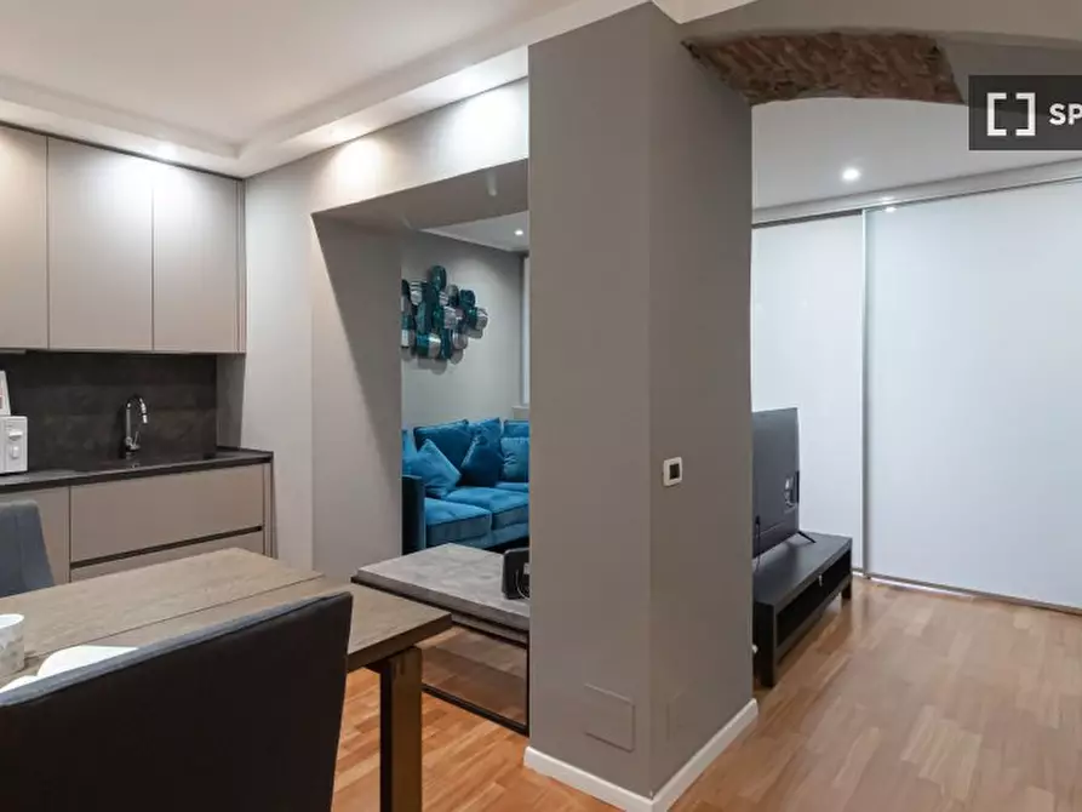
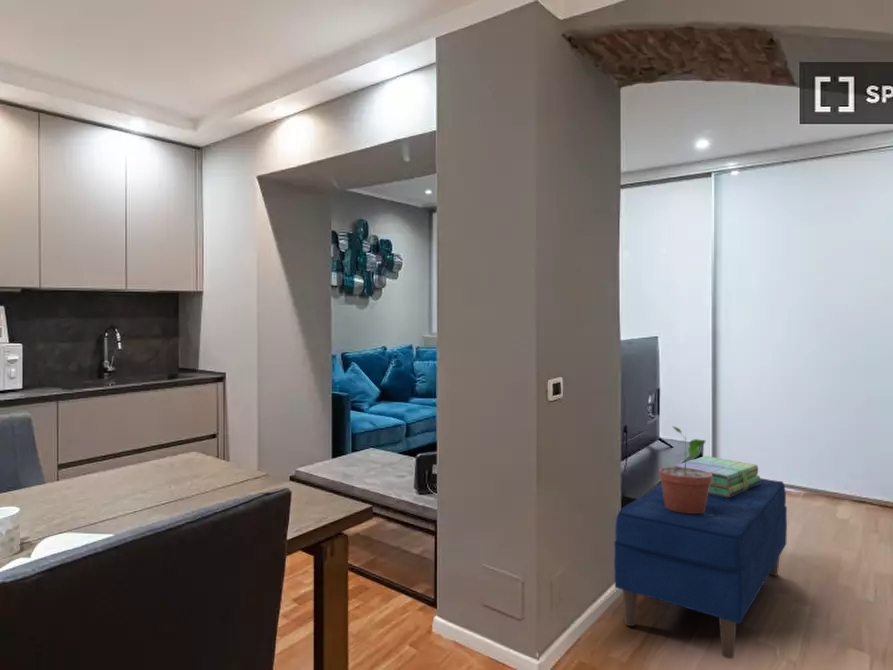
+ stack of books (715, 474)
+ potted plant (685, 467)
+ bench (708, 546)
